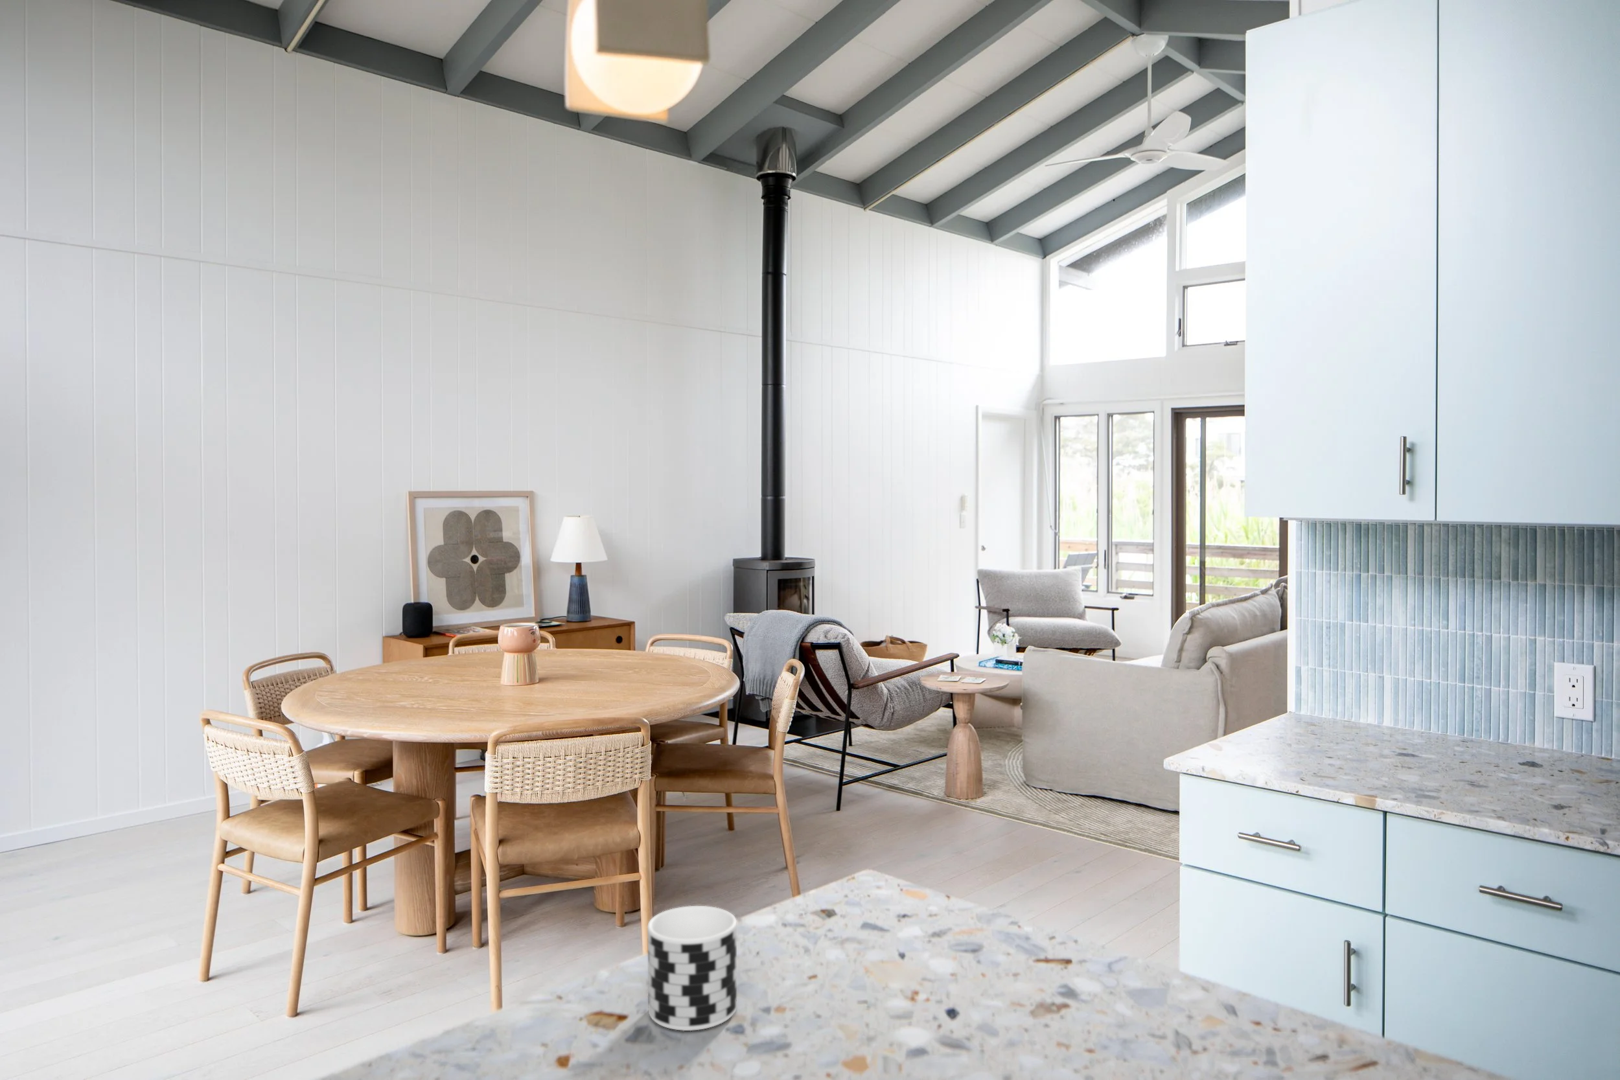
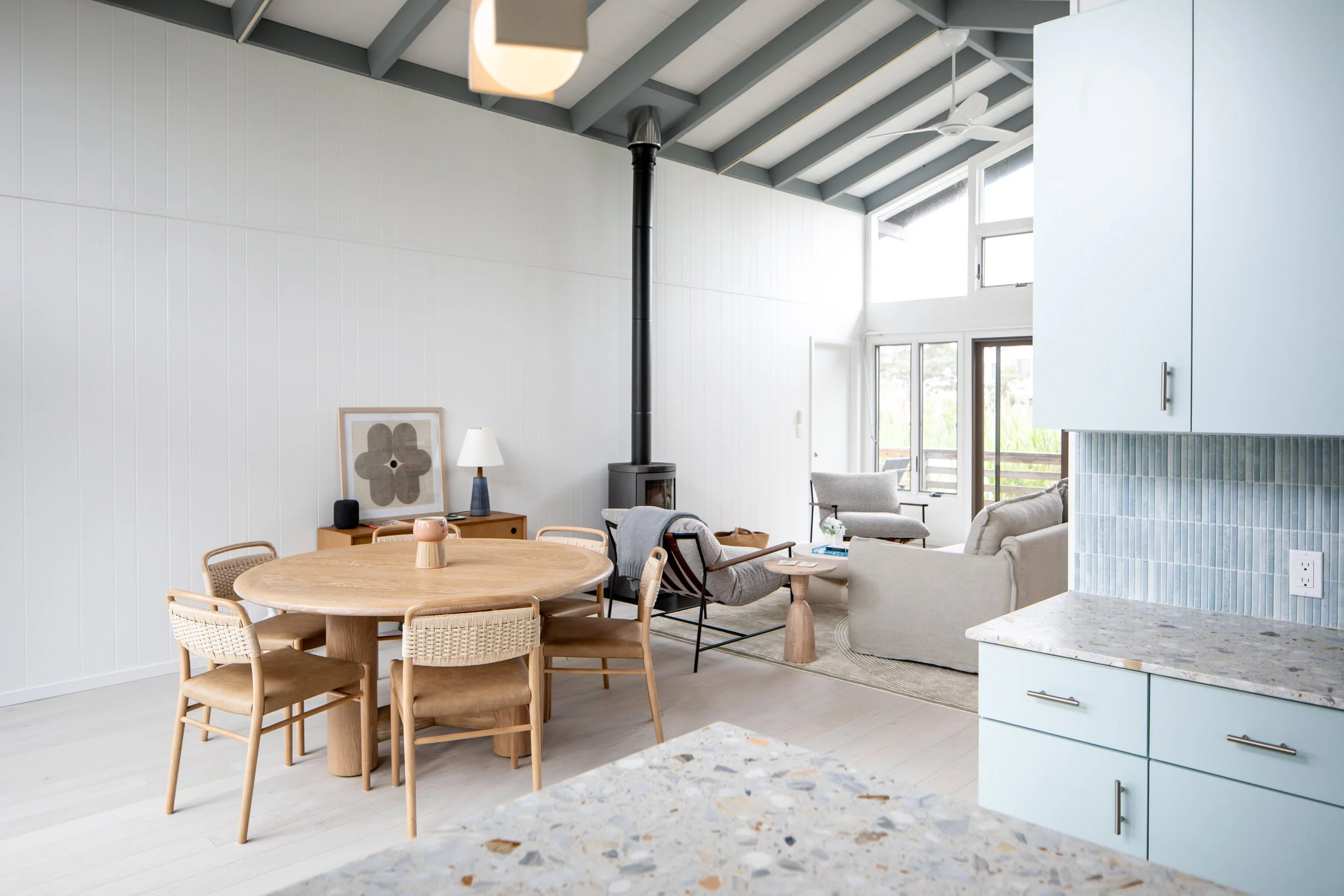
- cup (693, 958)
